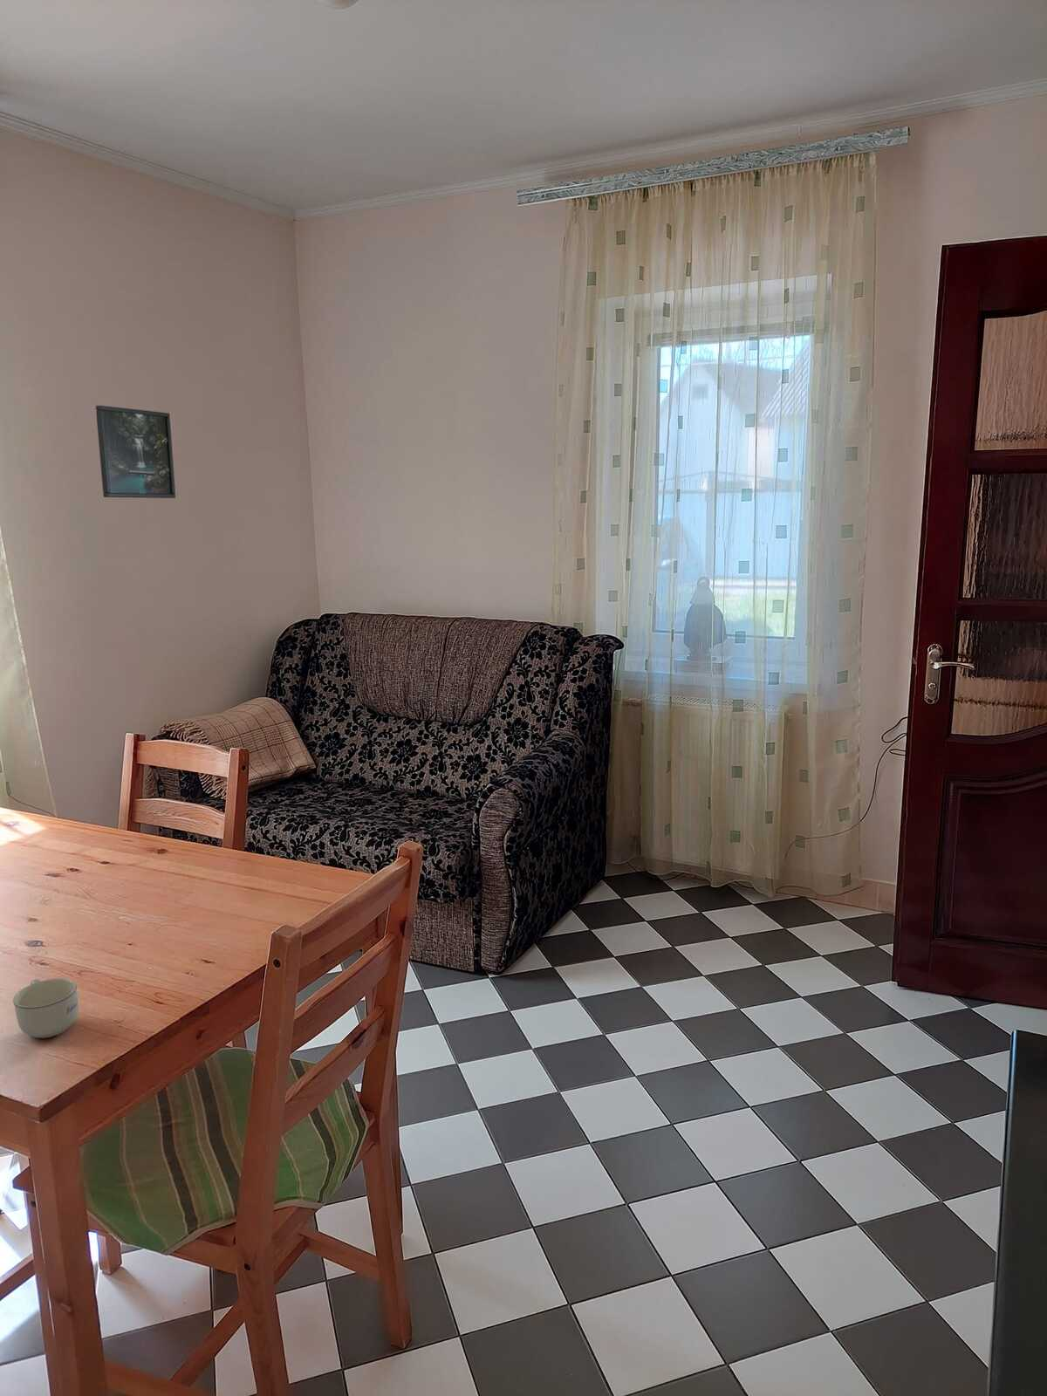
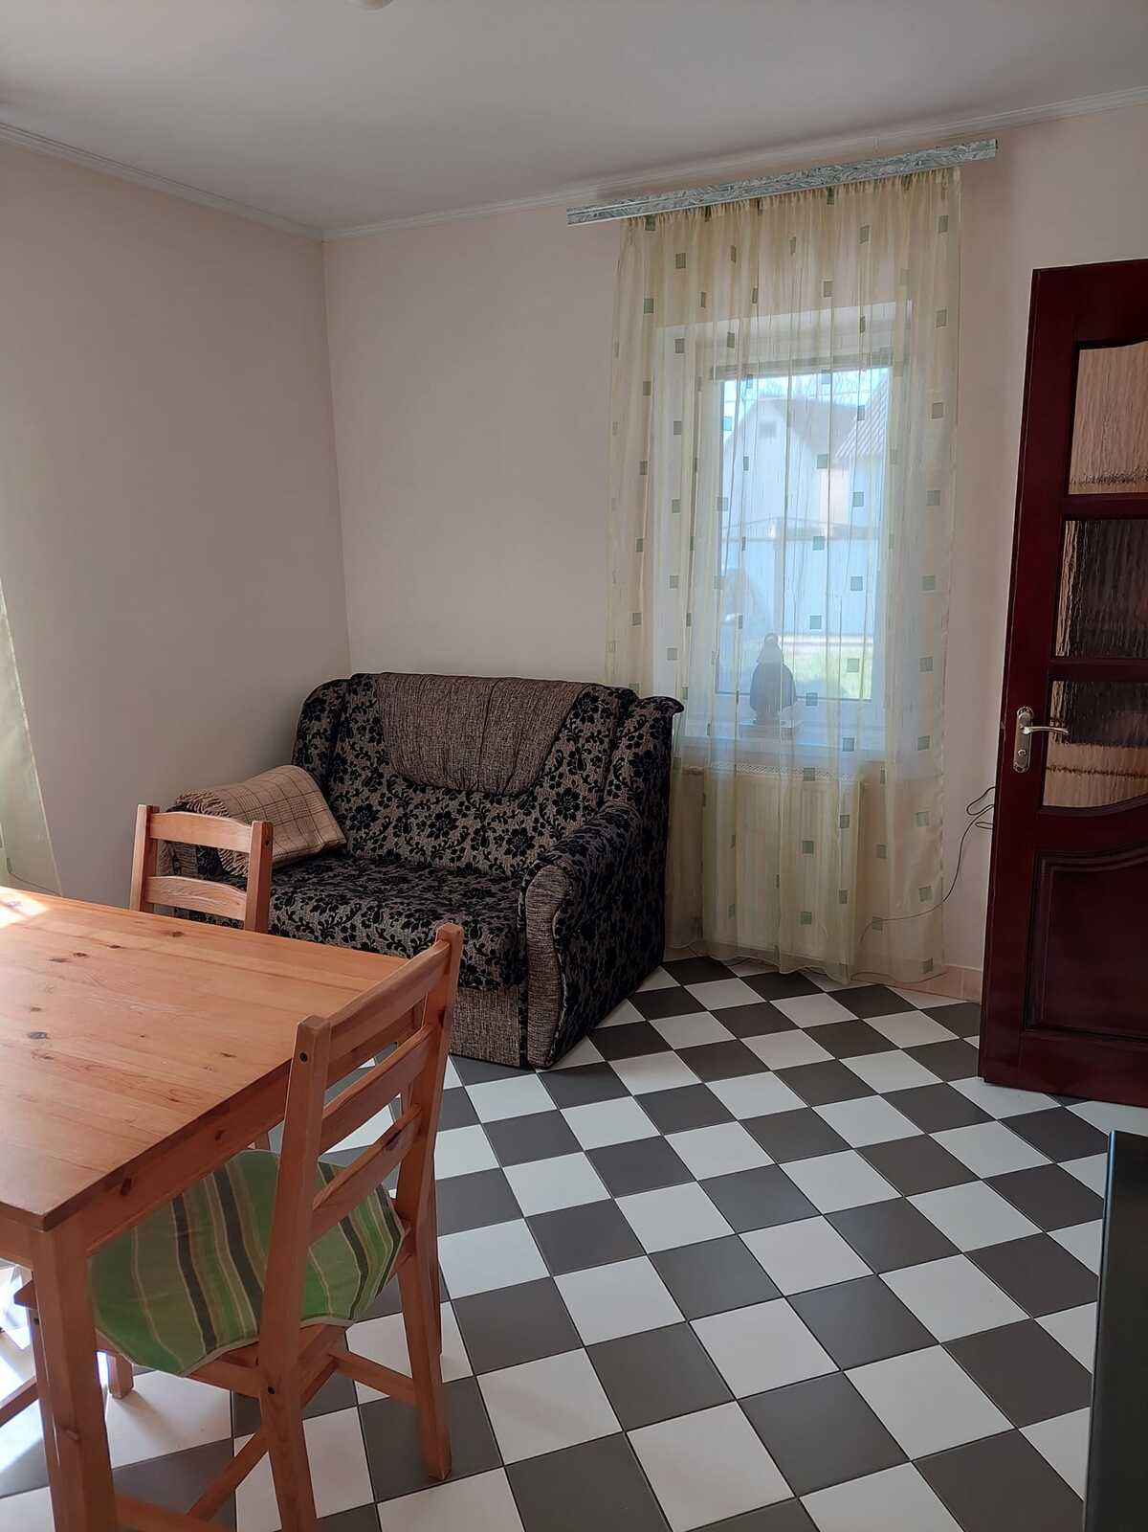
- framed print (137, 454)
- cup (46, 1007)
